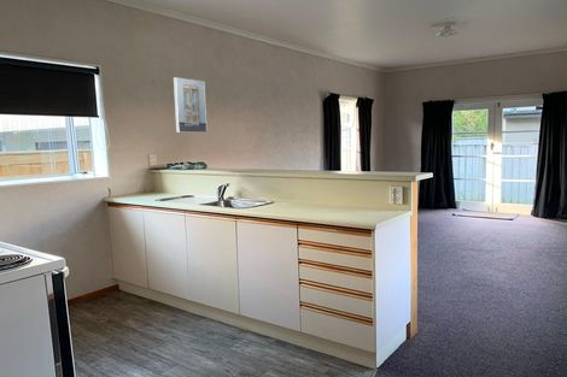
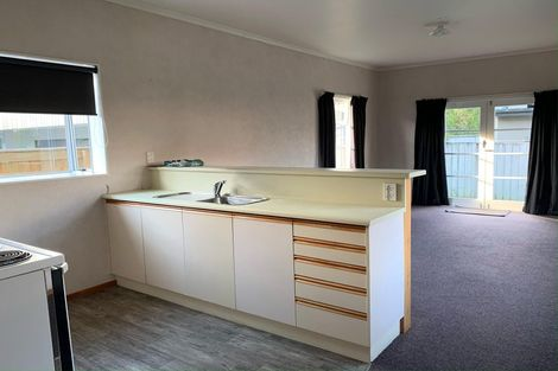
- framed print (191, 106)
